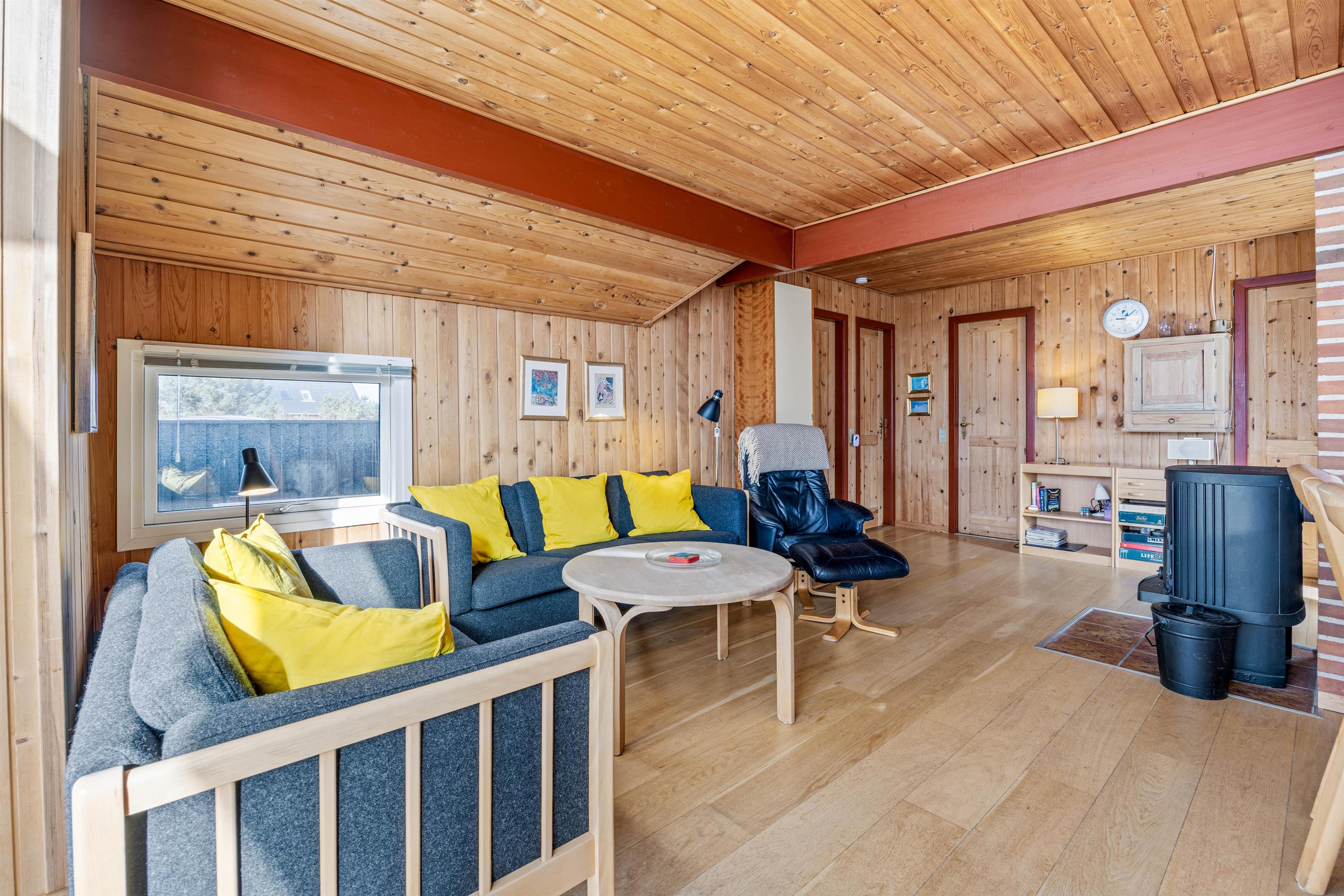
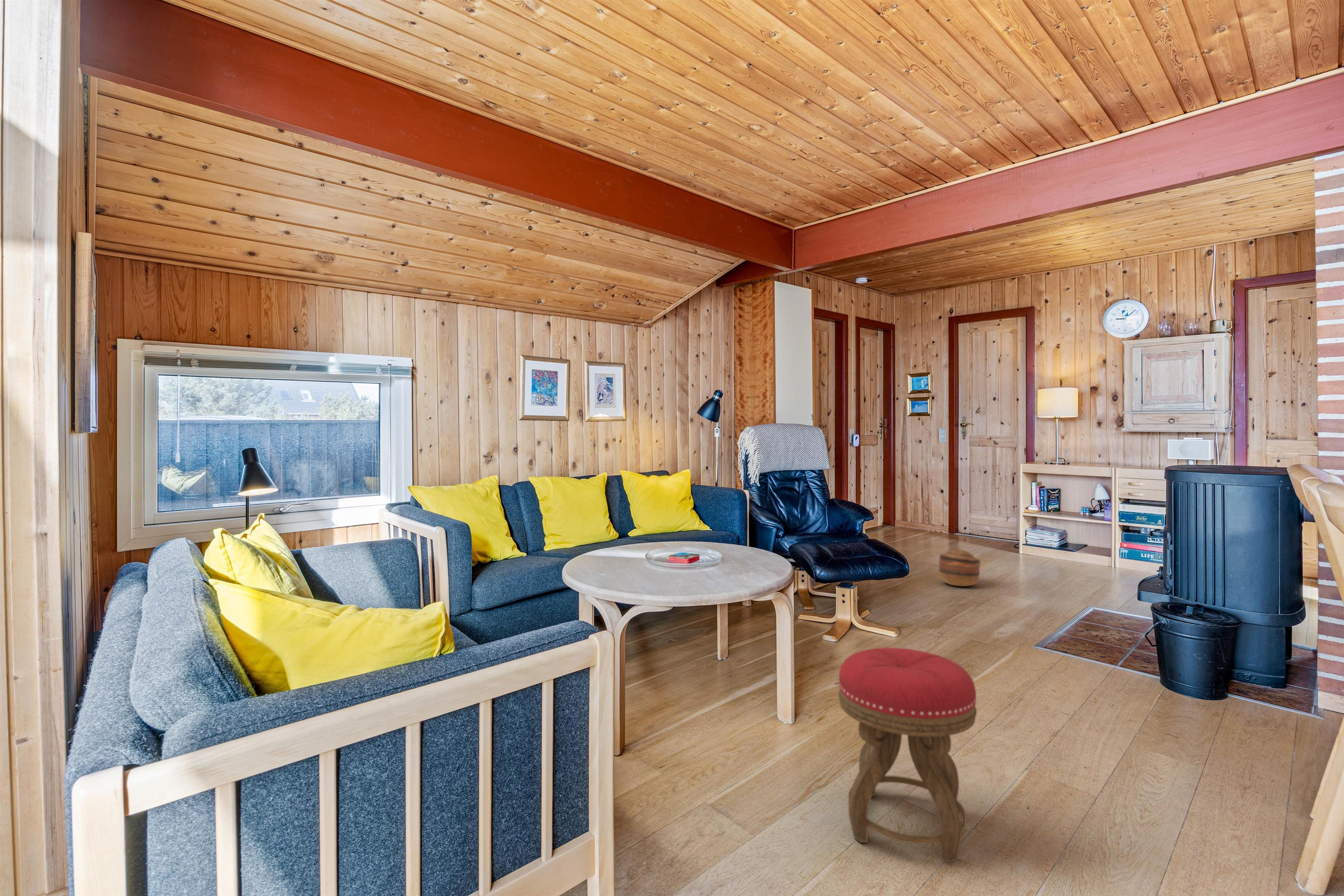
+ stool (908, 743)
+ basket (959, 567)
